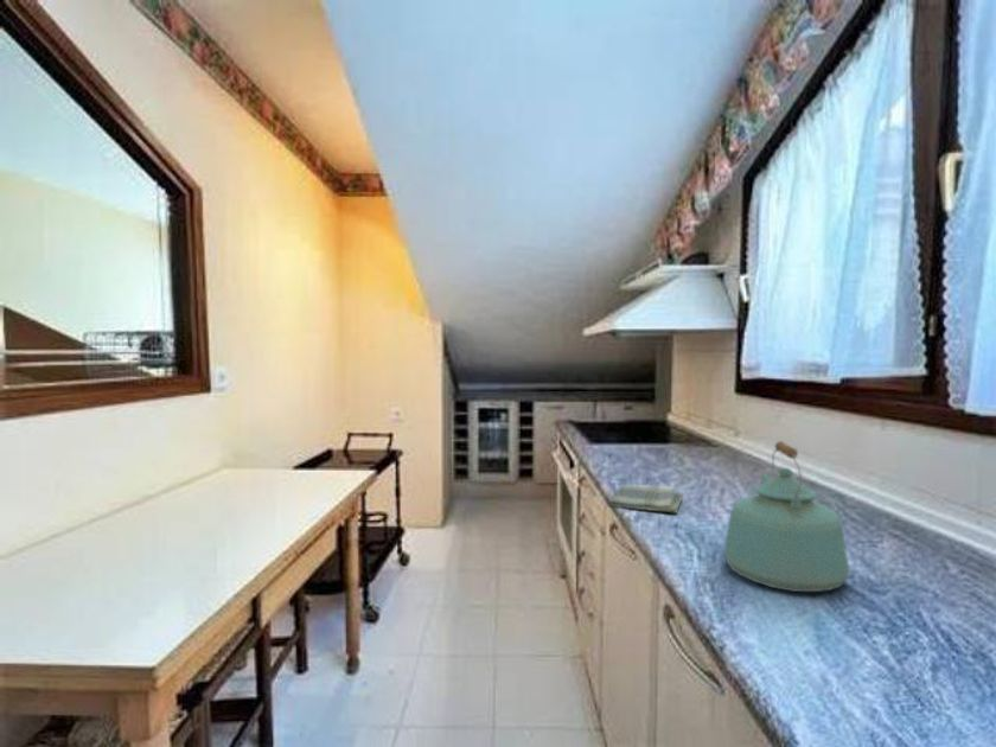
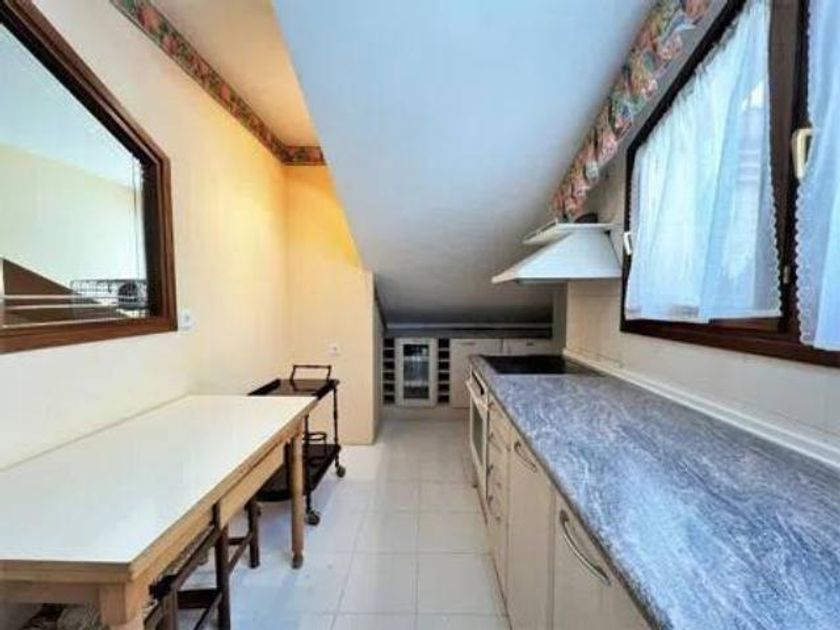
- dish towel (647, 496)
- kettle (780, 505)
